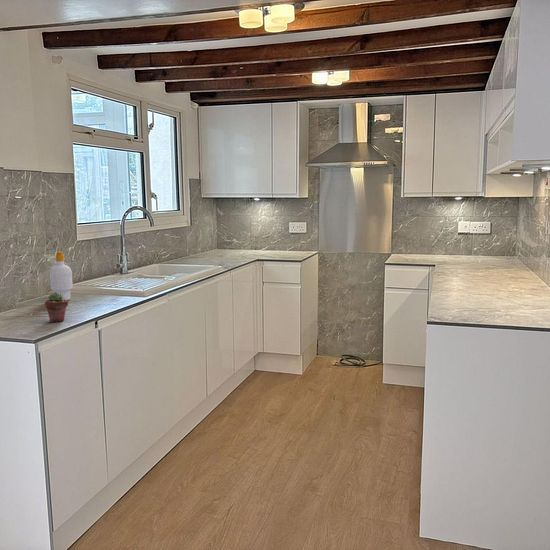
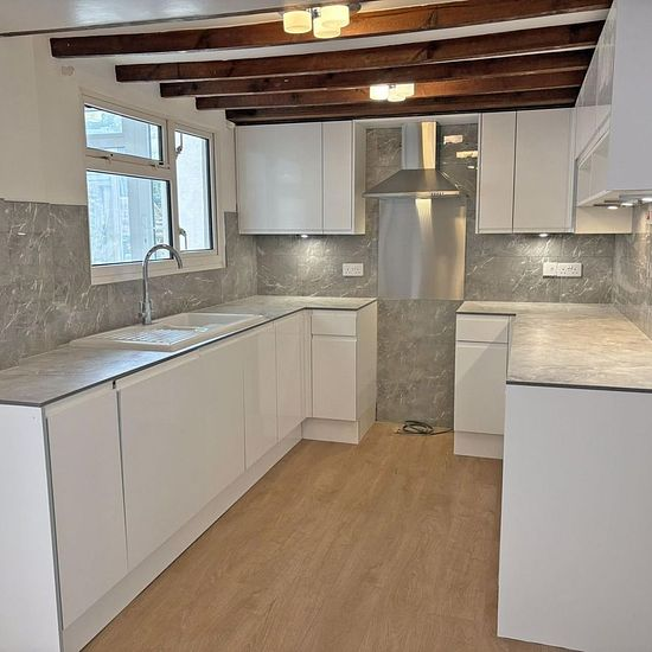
- potted succulent (56, 306)
- soap bottle (61, 276)
